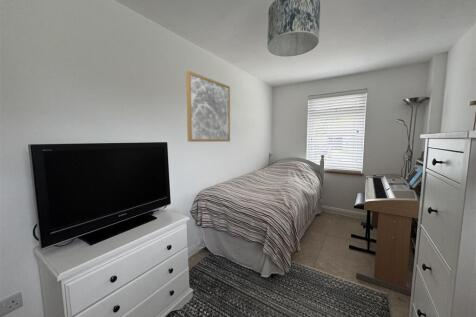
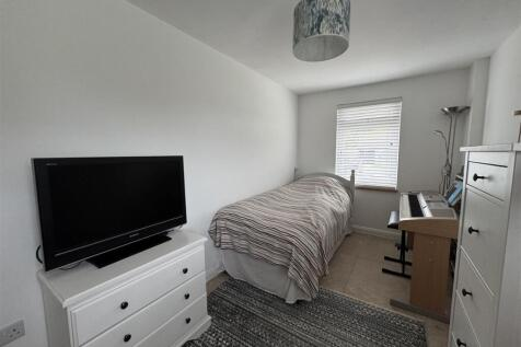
- wall art (211, 111)
